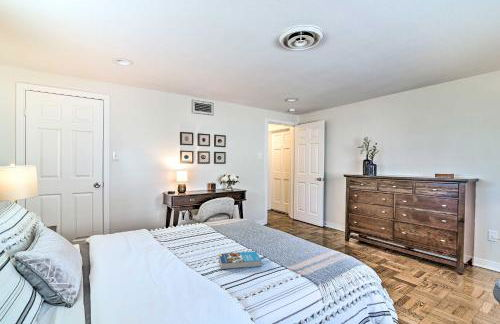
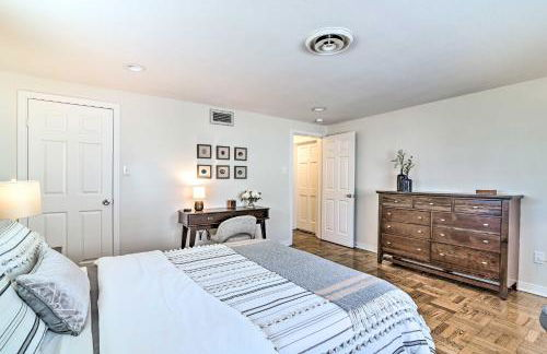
- book (239, 259)
